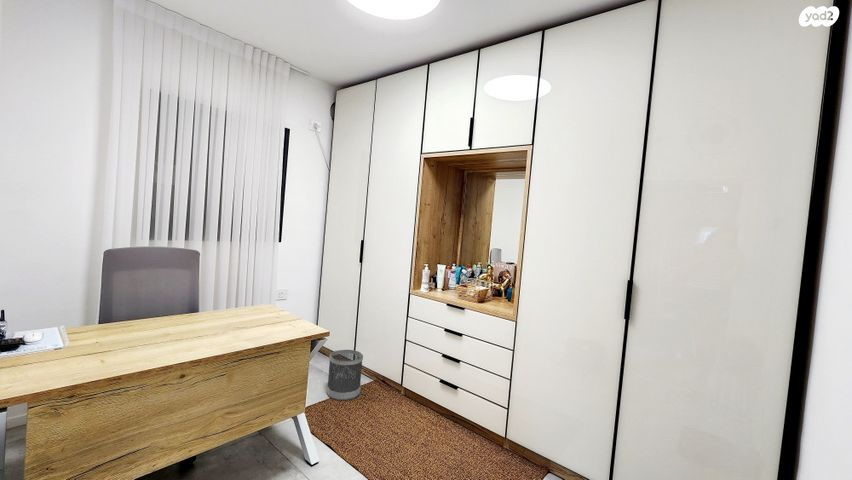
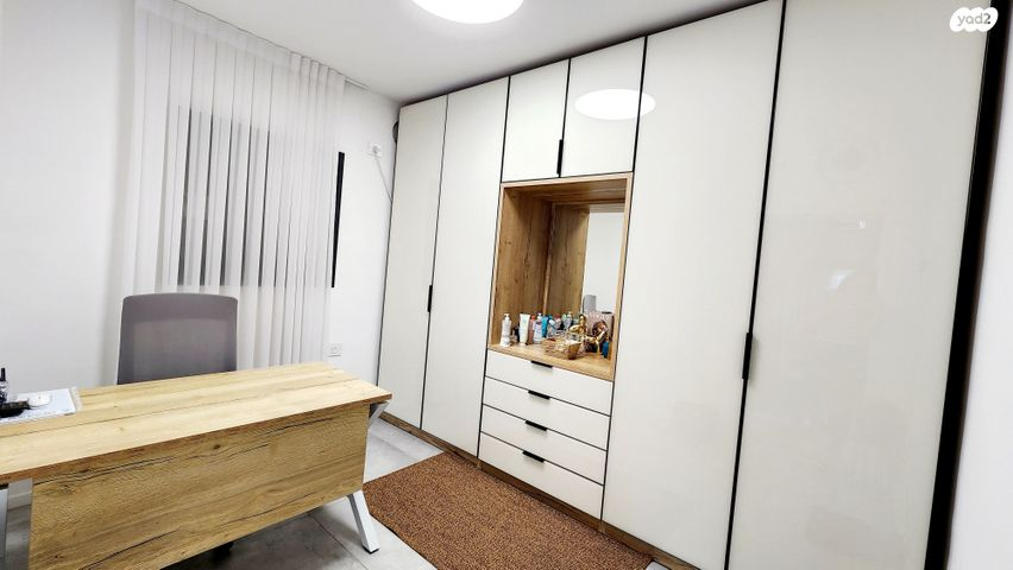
- wastebasket (345, 373)
